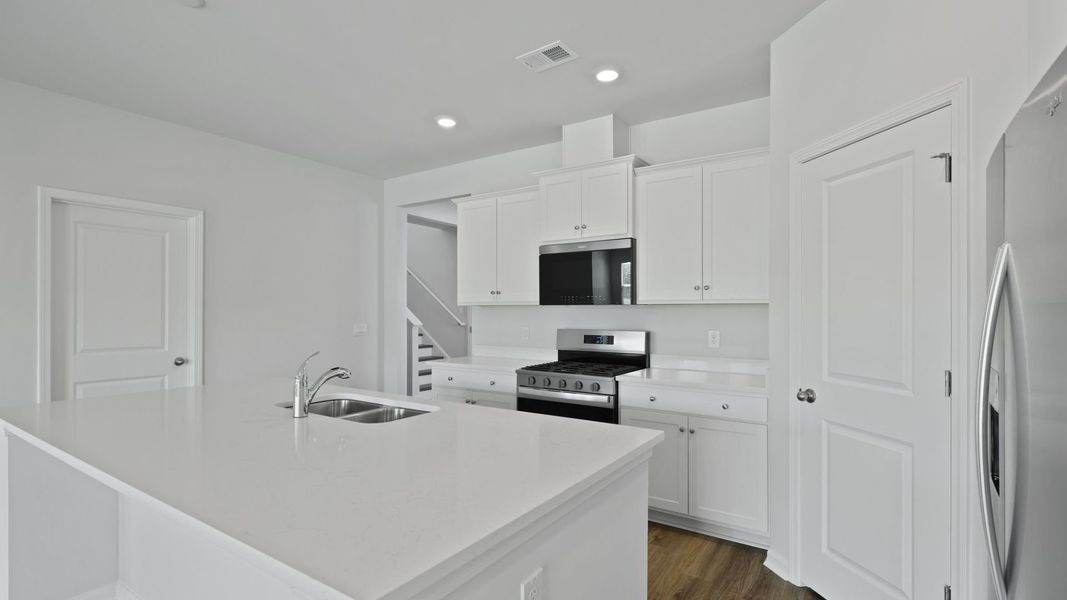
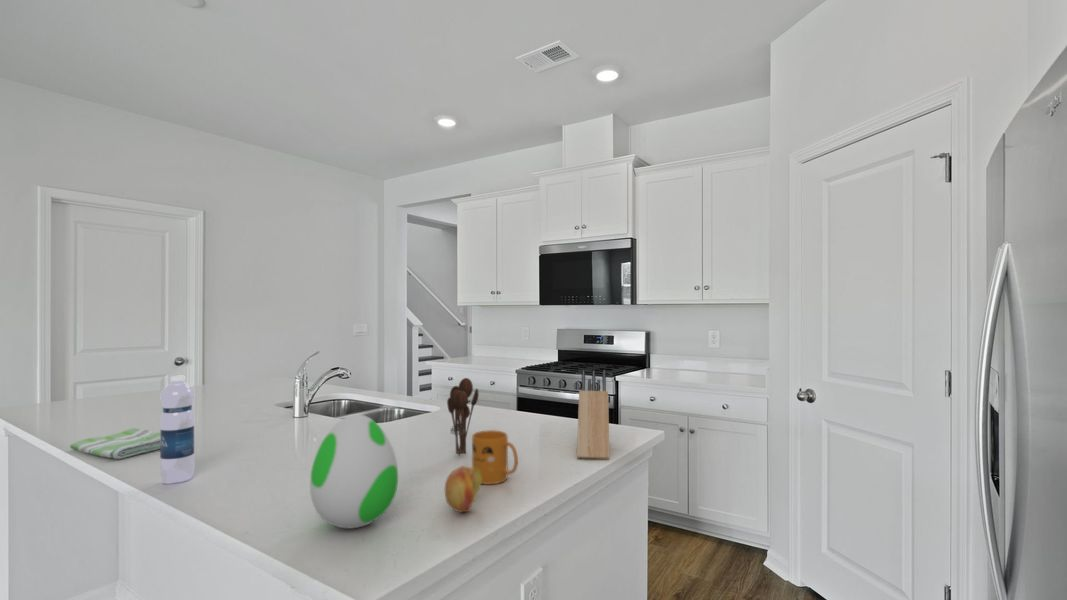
+ knife block (593, 410)
+ mug (496, 457)
+ water bottle (177, 428)
+ fruit (461, 489)
+ utensil holder (462, 417)
+ decorative egg (355, 469)
+ dish towel (126, 441)
